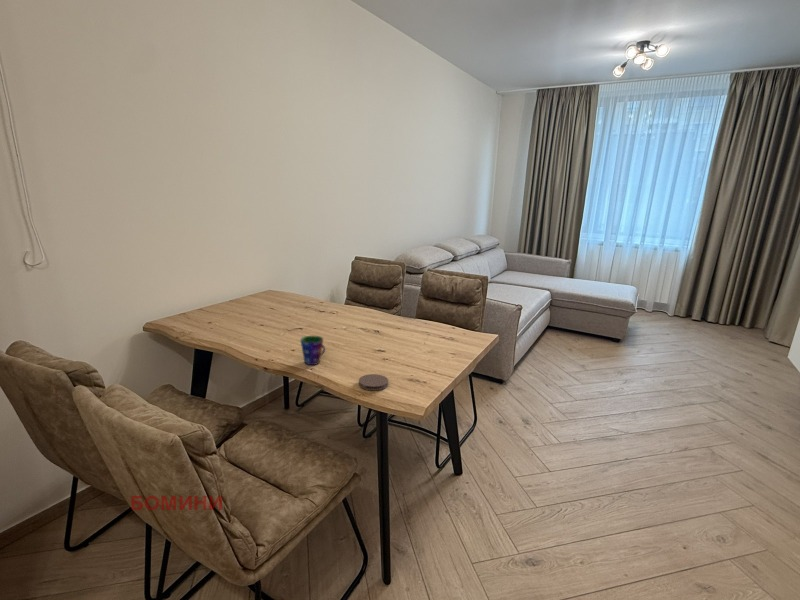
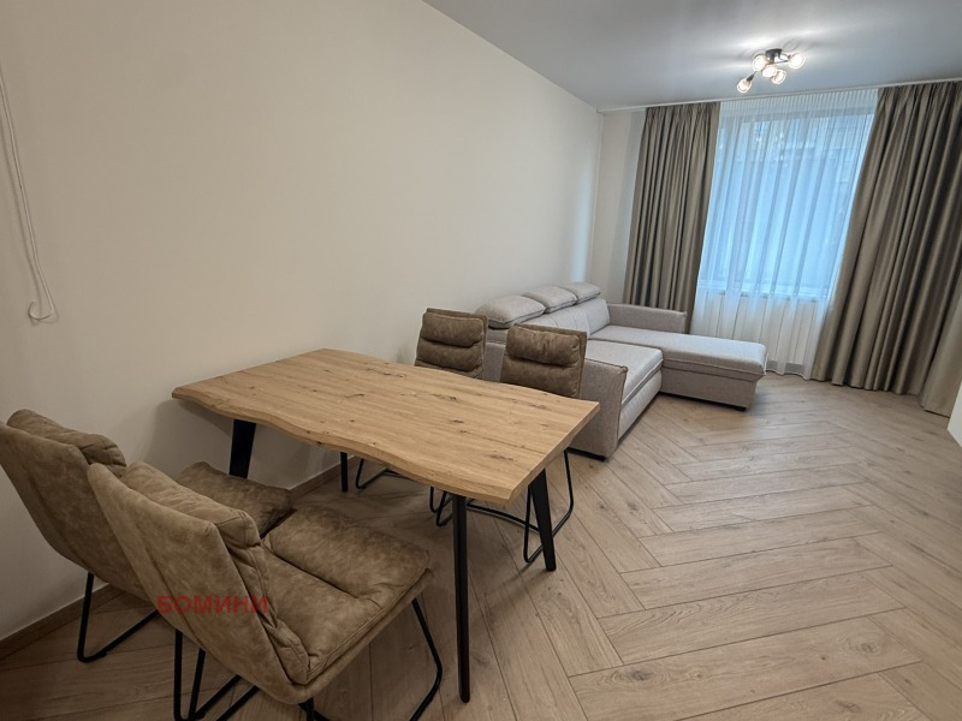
- cup (314, 351)
- coaster (373, 382)
